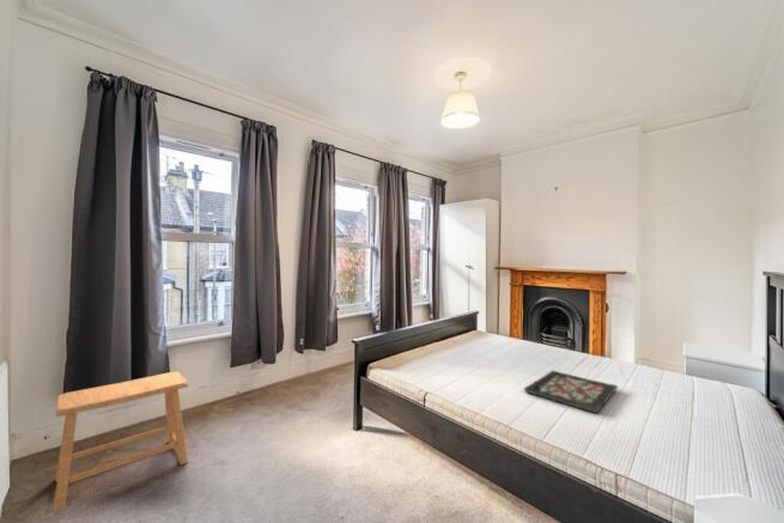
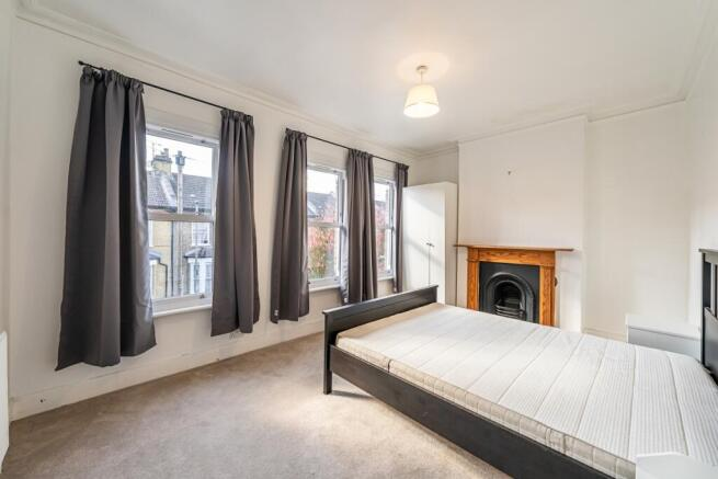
- decorative tray (571, 388)
- stool (128, 437)
